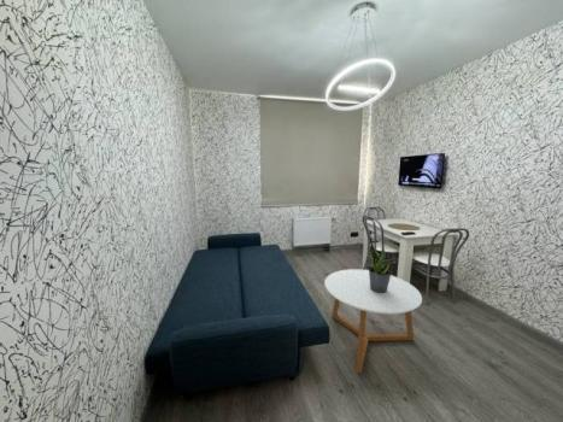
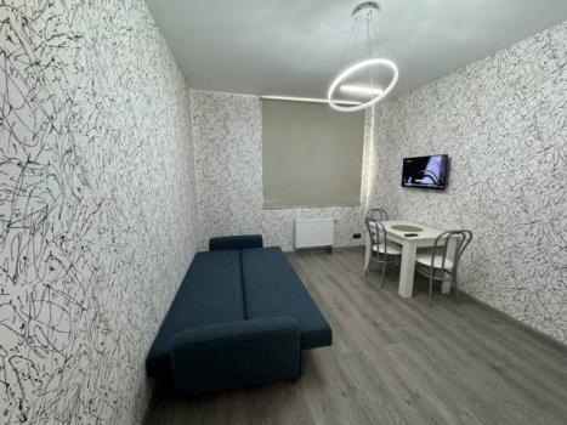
- potted plant (380, 266)
- coffee table (369, 311)
